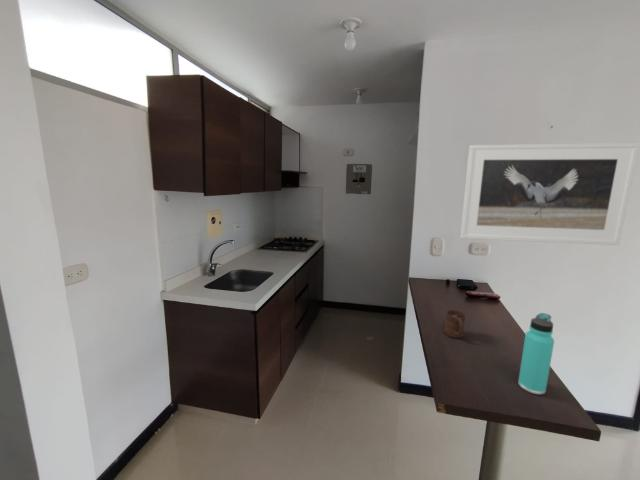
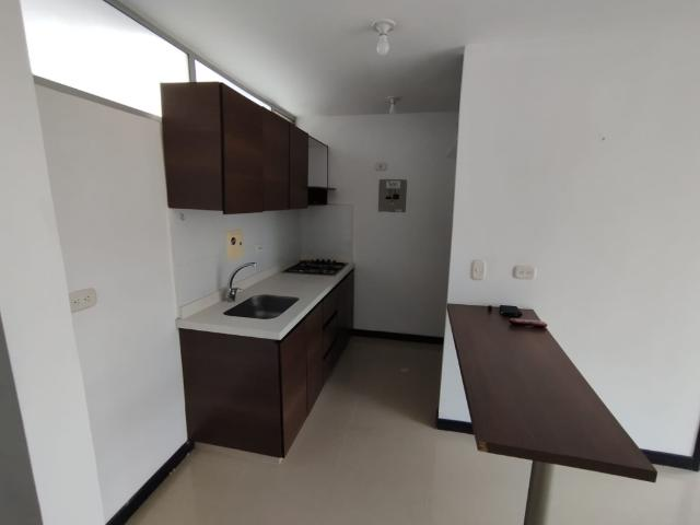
- cup (456, 325)
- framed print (542, 194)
- thermos bottle (537, 352)
